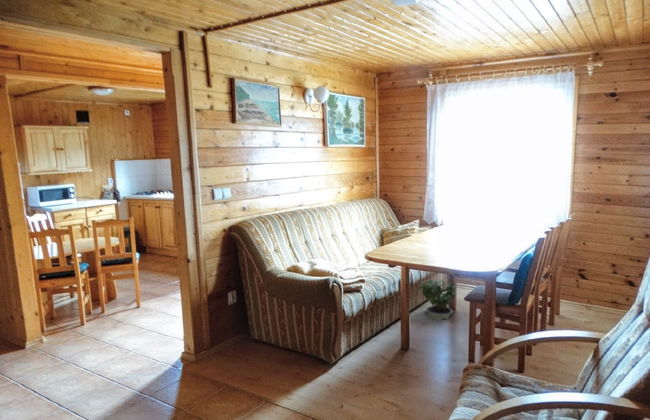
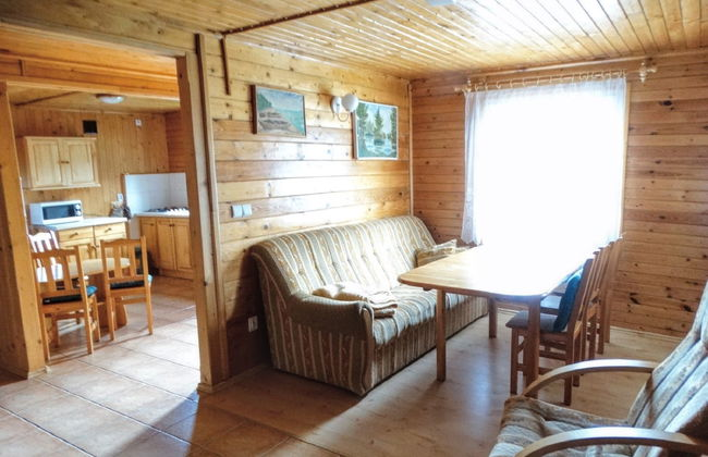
- potted plant (437, 295)
